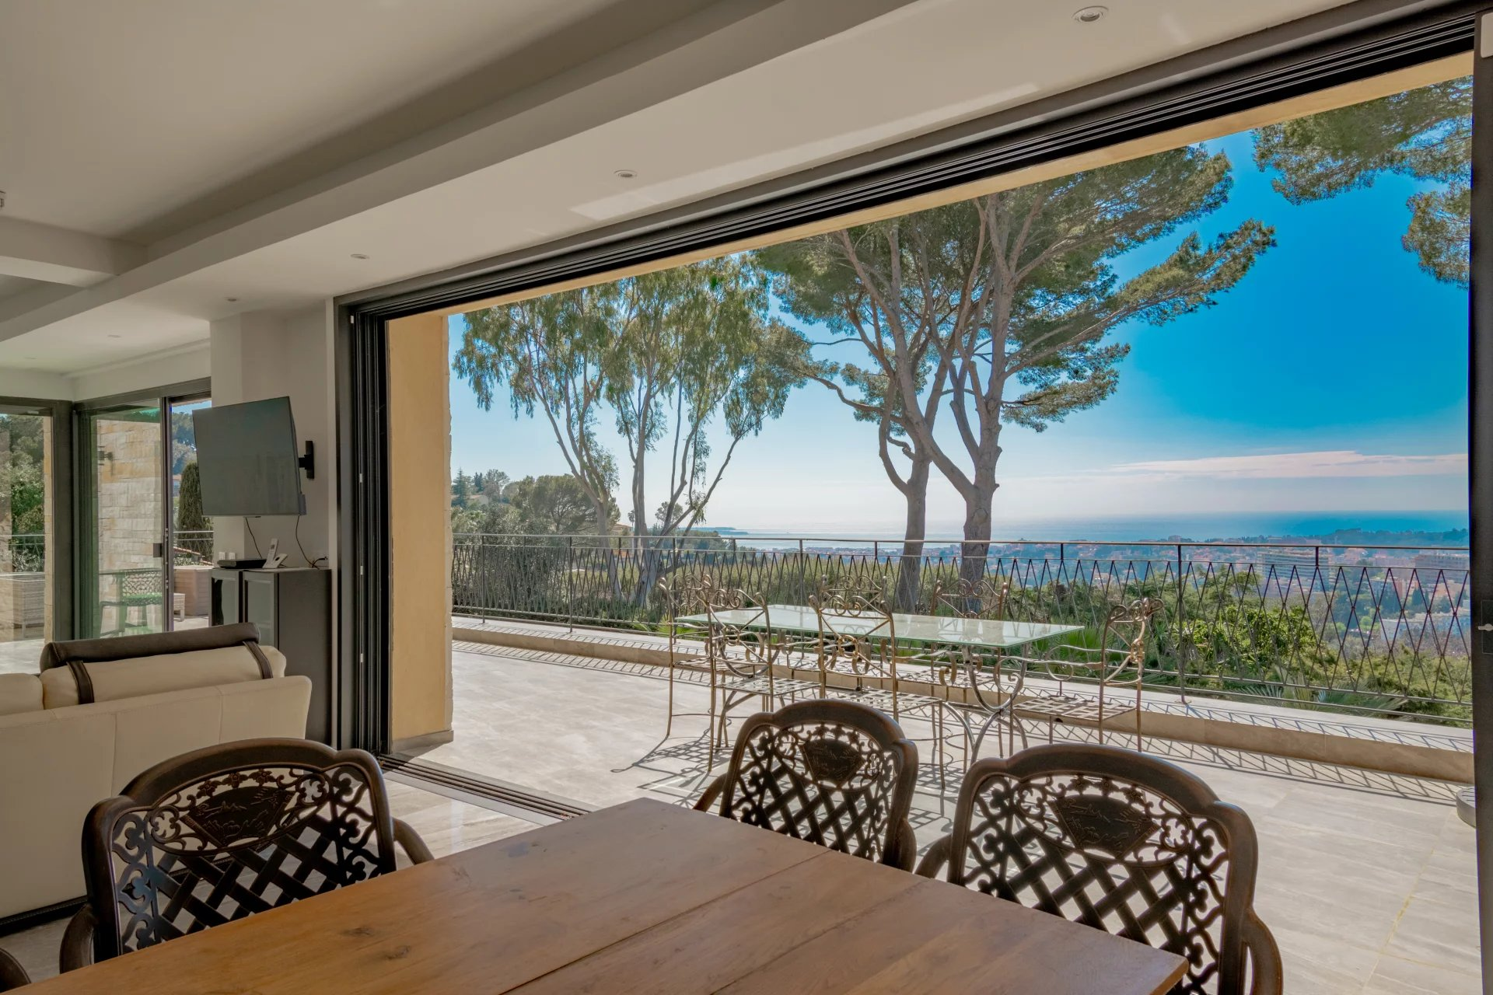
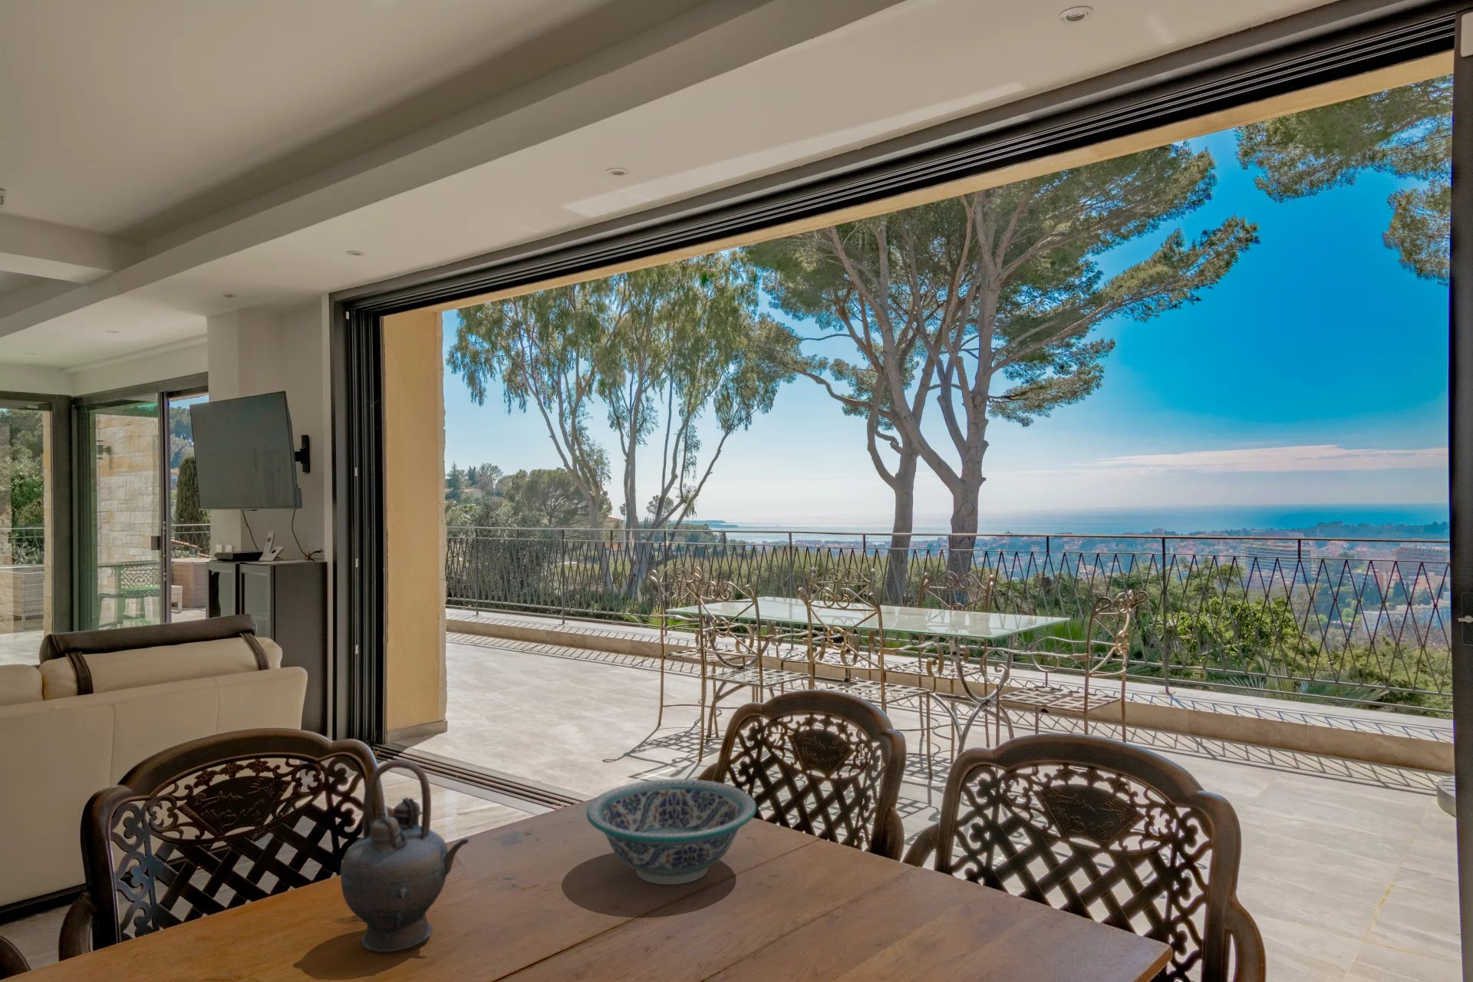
+ teapot (407, 850)
+ bowl (672, 837)
